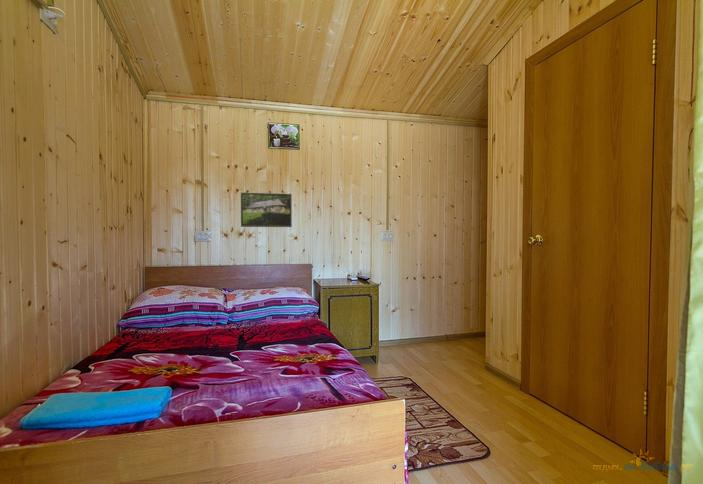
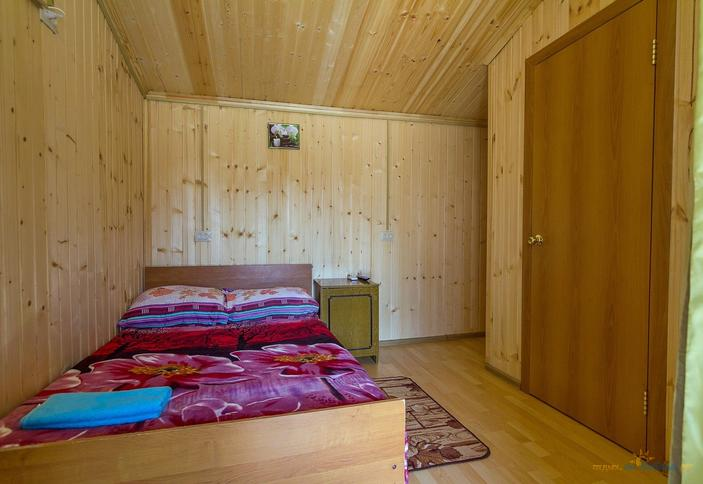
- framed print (266, 210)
